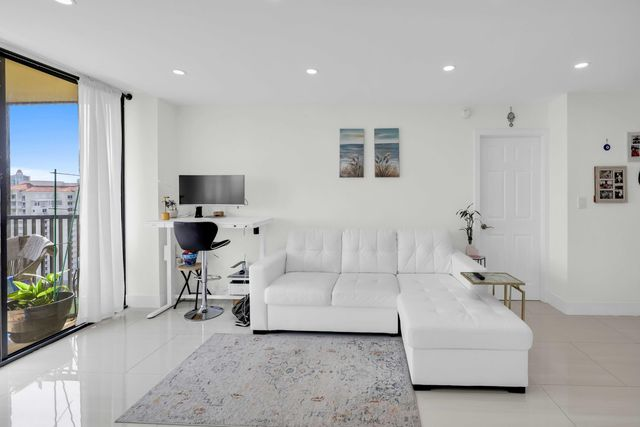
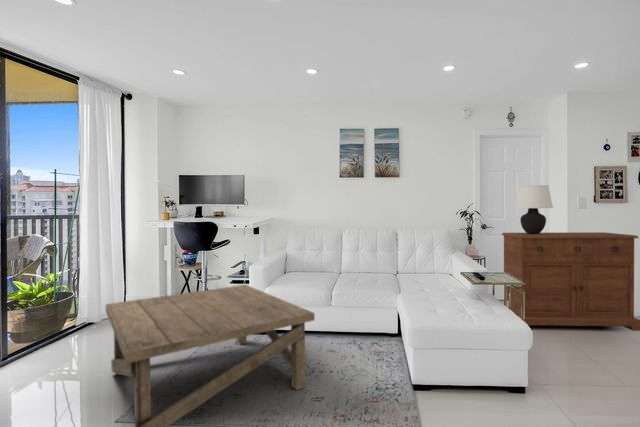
+ coffee table (205, 343)
+ table lamp (533, 209)
+ sideboard (565, 278)
